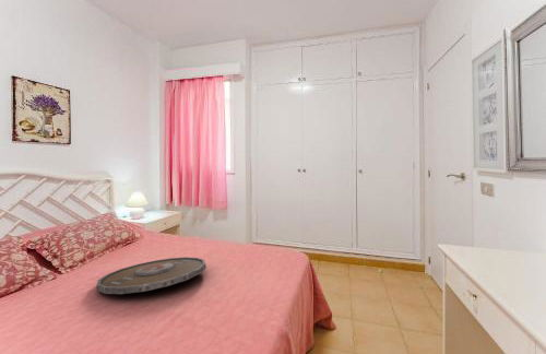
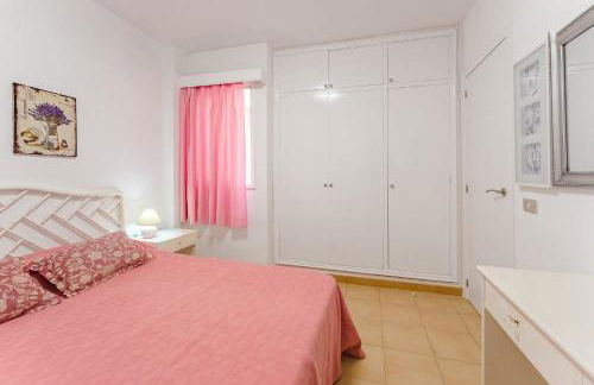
- serving tray (155, 272)
